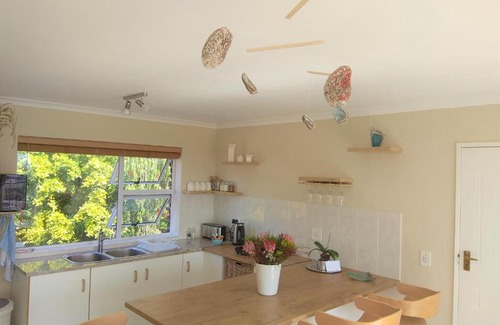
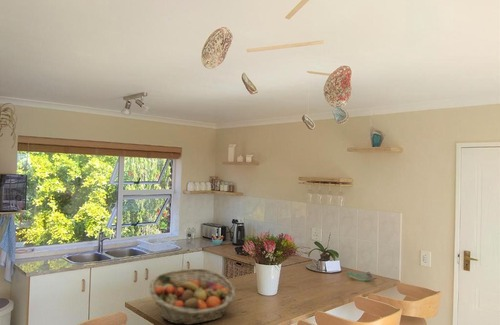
+ fruit basket (193, 295)
